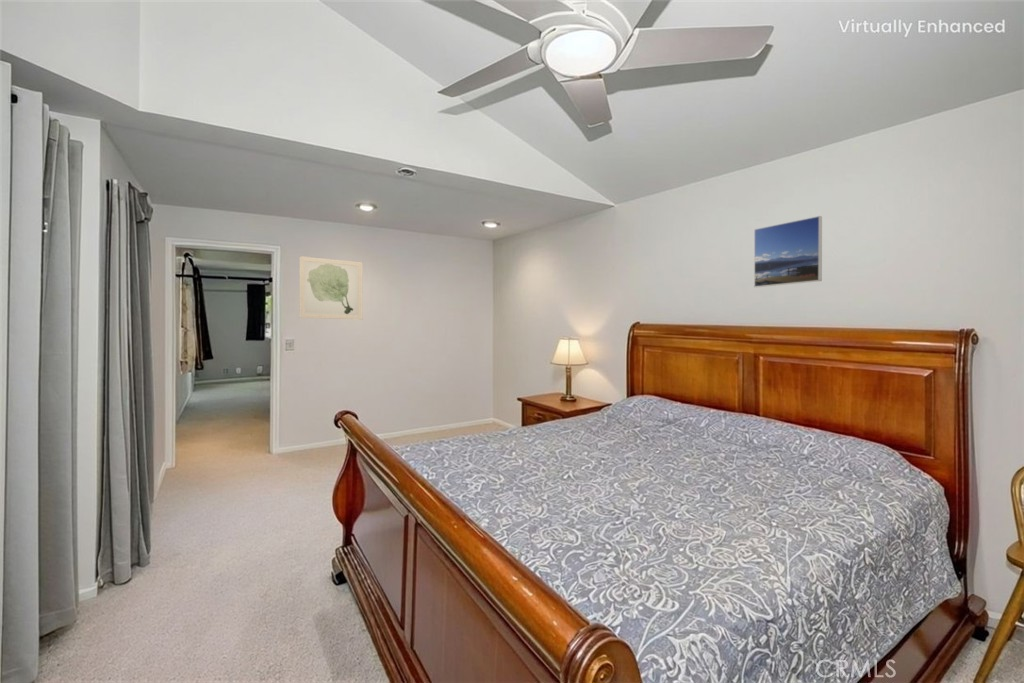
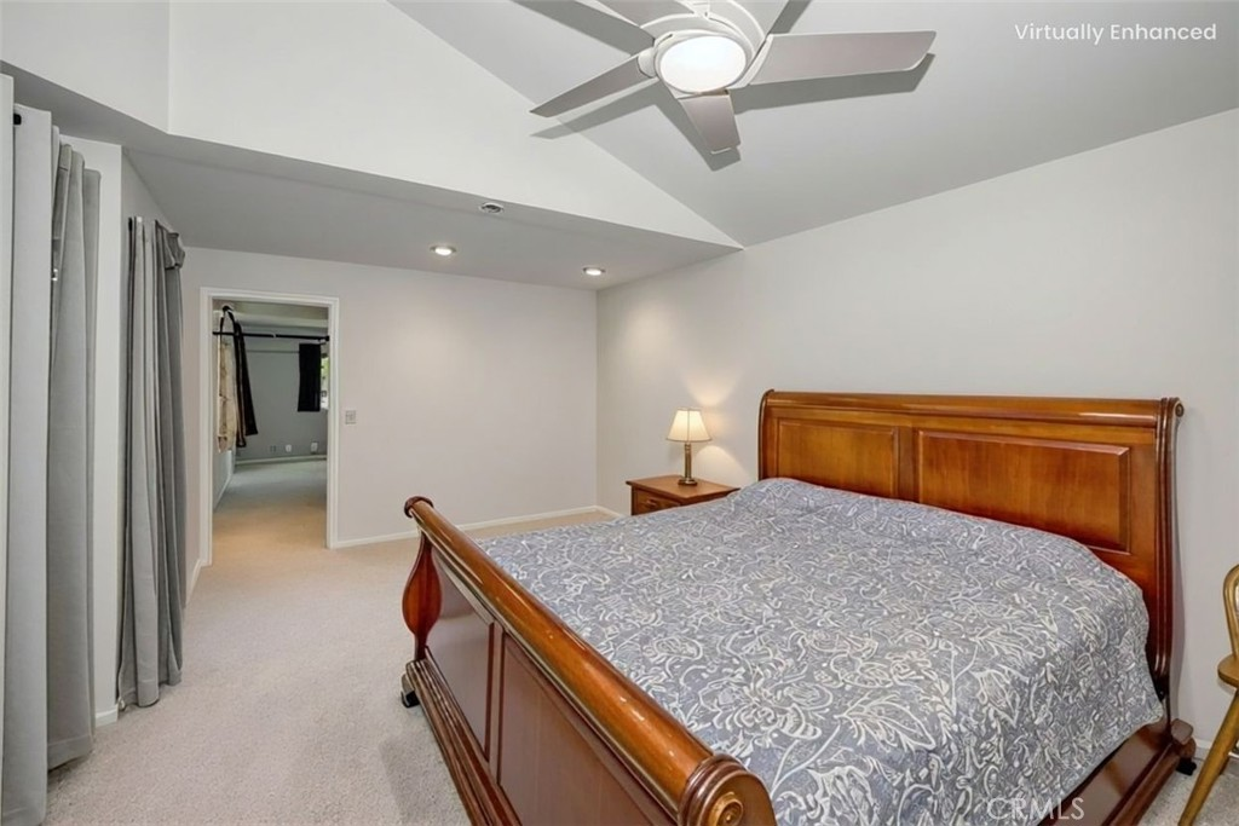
- wall art (332, 289)
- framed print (786, 253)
